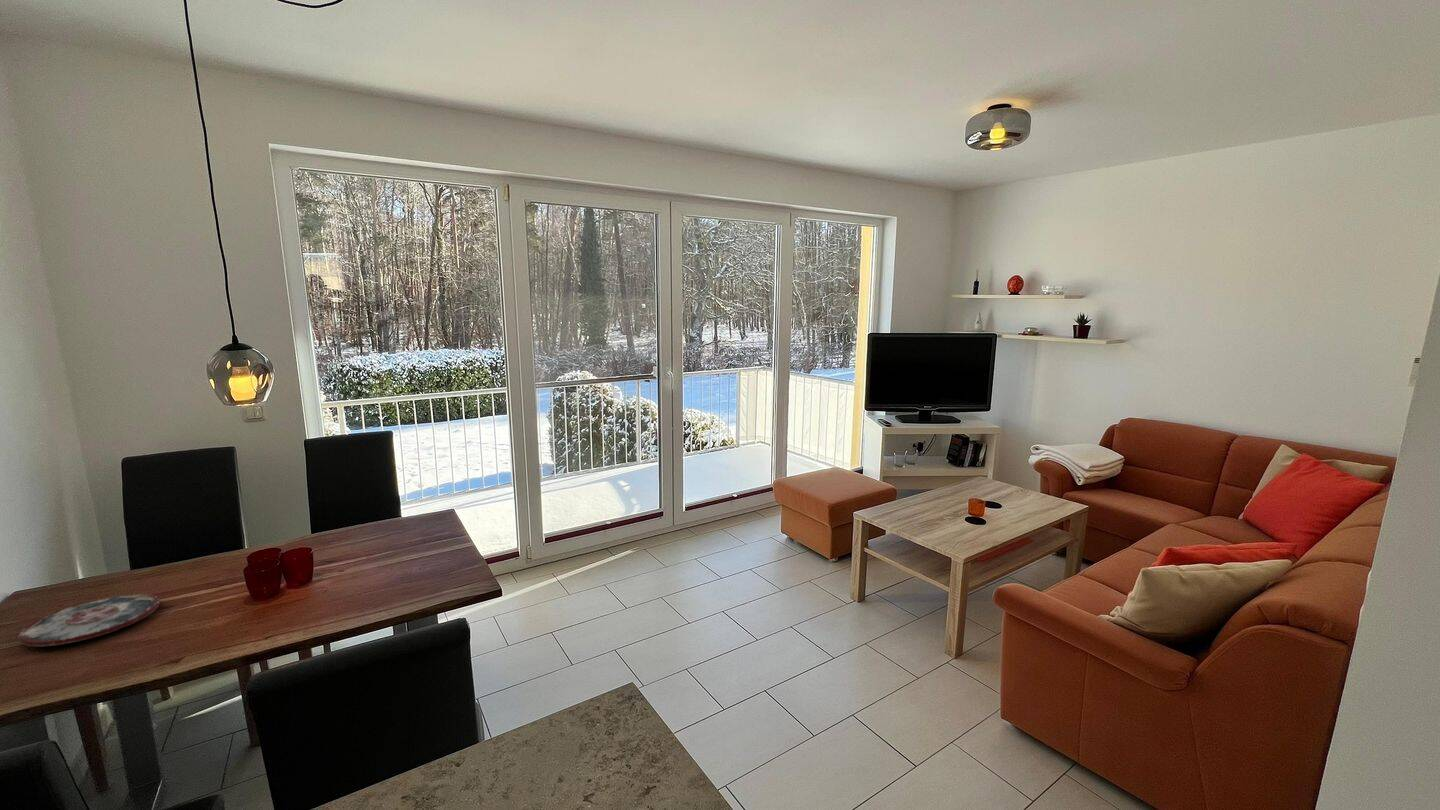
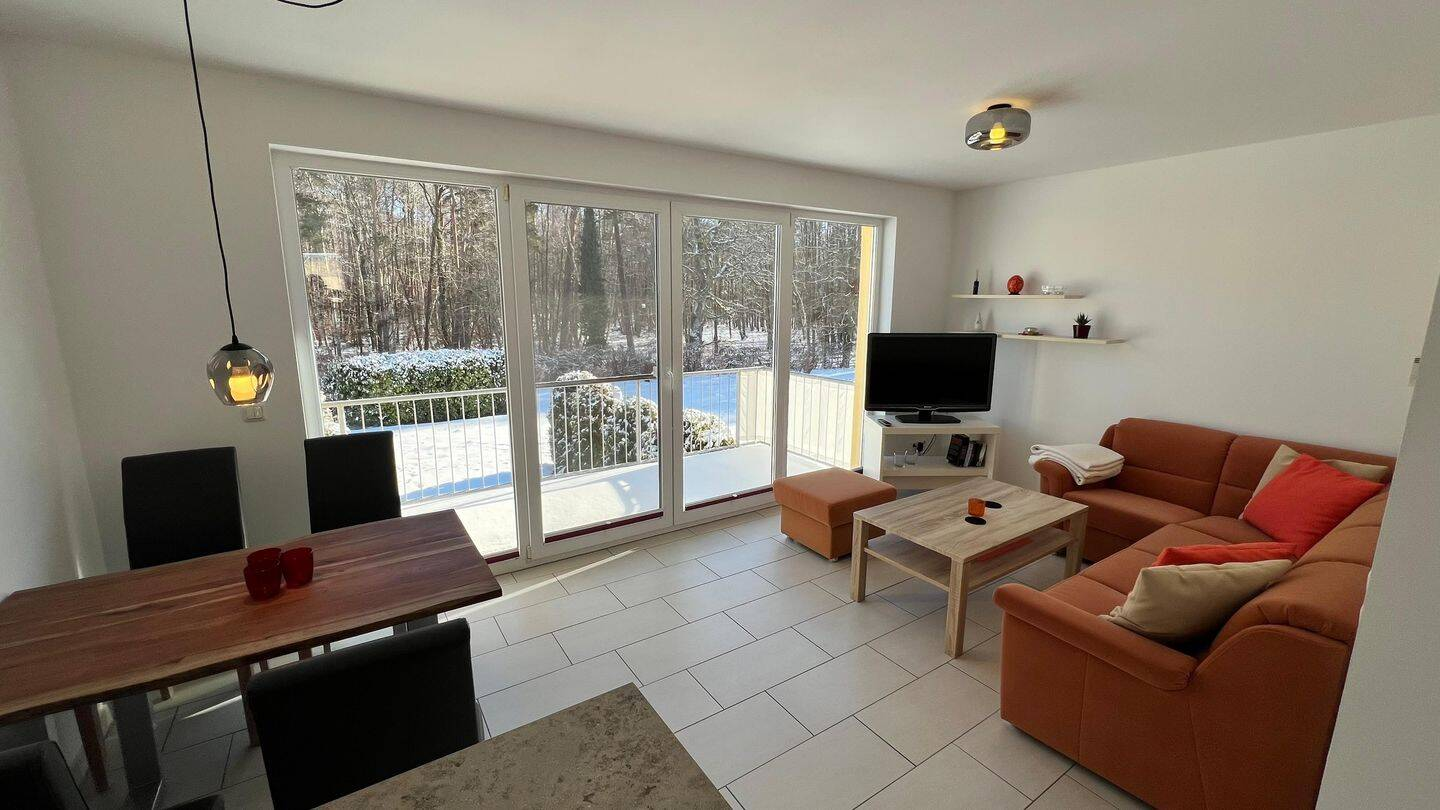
- plate (93, 618)
